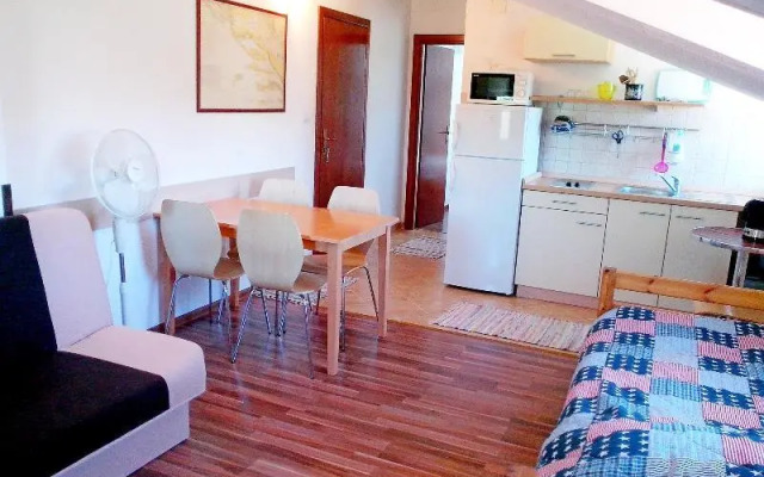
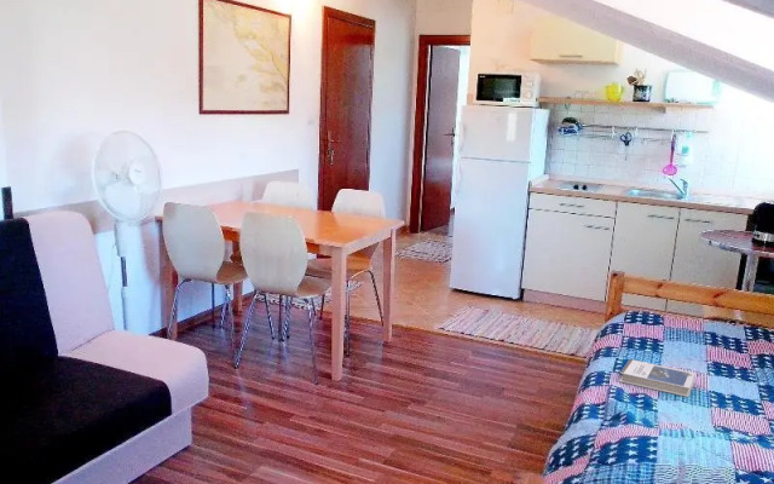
+ hardback book (657, 376)
